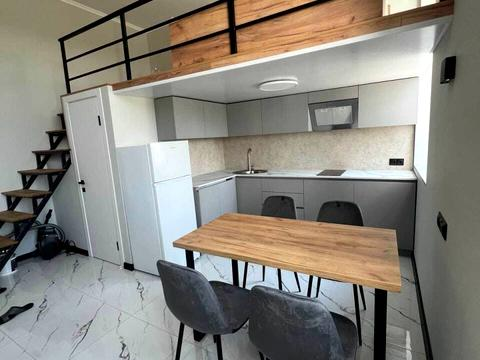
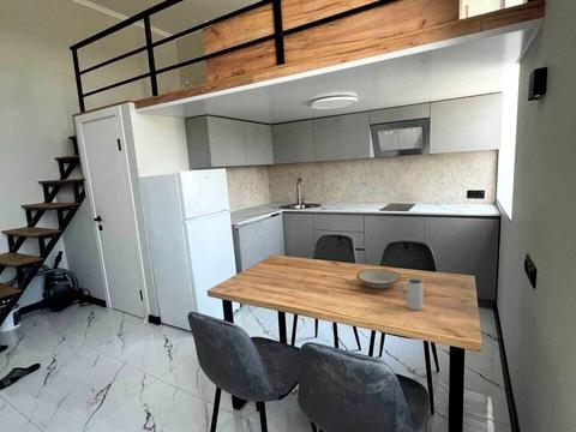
+ bowl (378, 280)
+ mug (410, 293)
